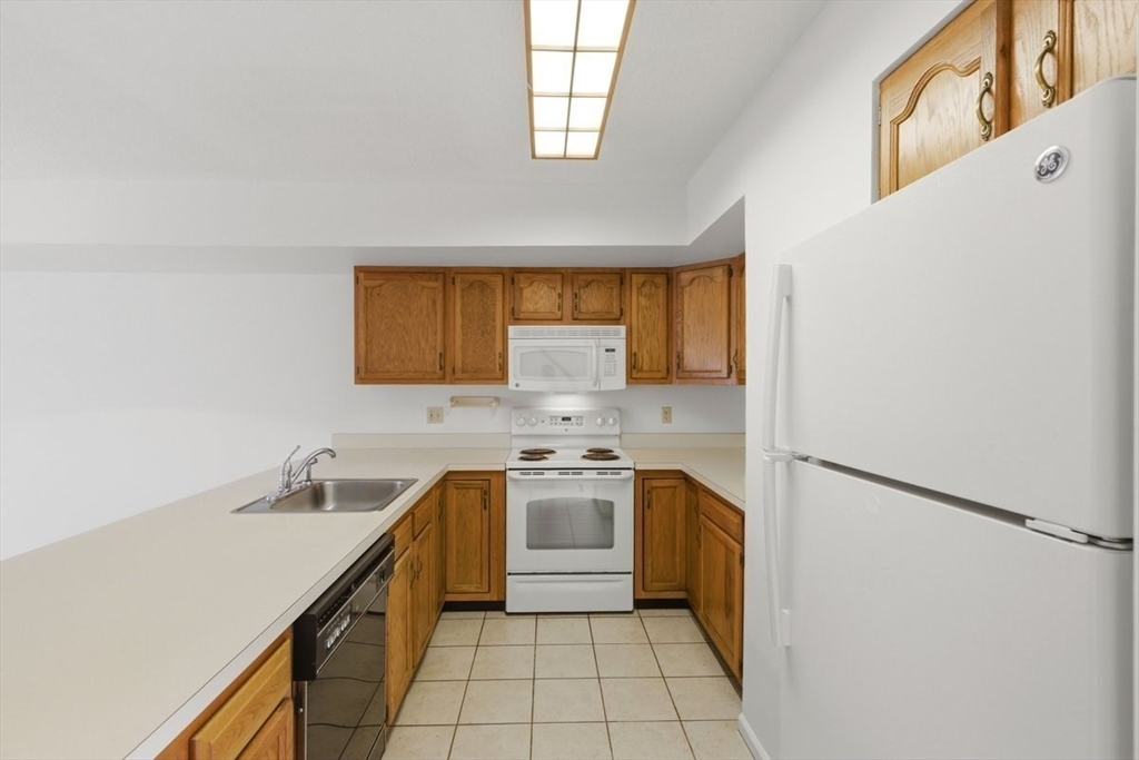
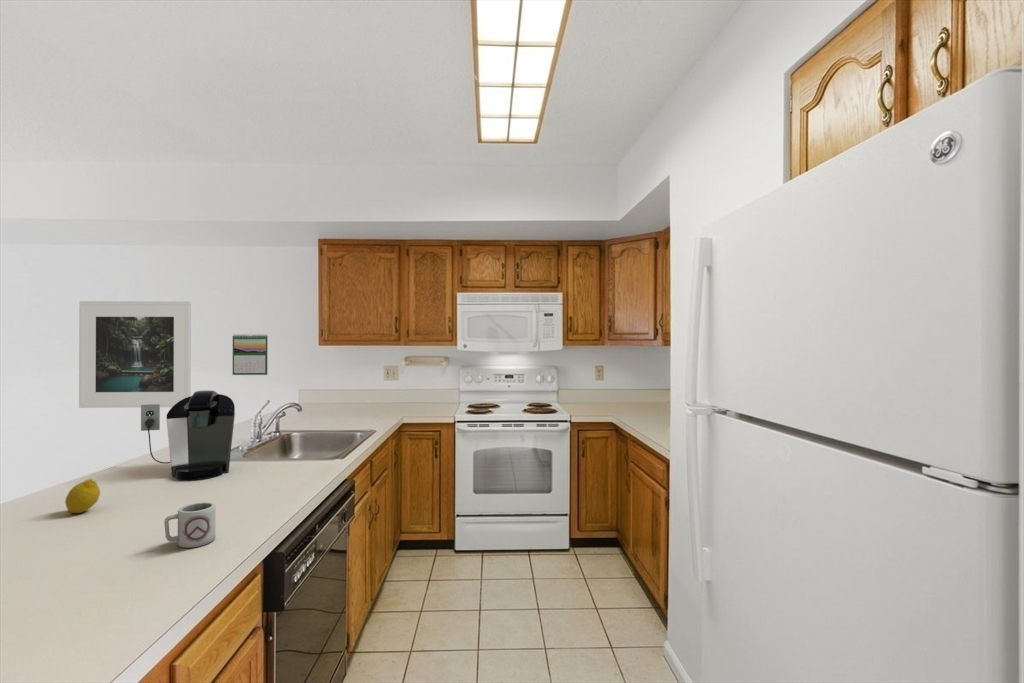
+ coffee maker (184, 432)
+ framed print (135, 354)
+ cup (190, 525)
+ calendar (250, 354)
+ fruit (82, 495)
